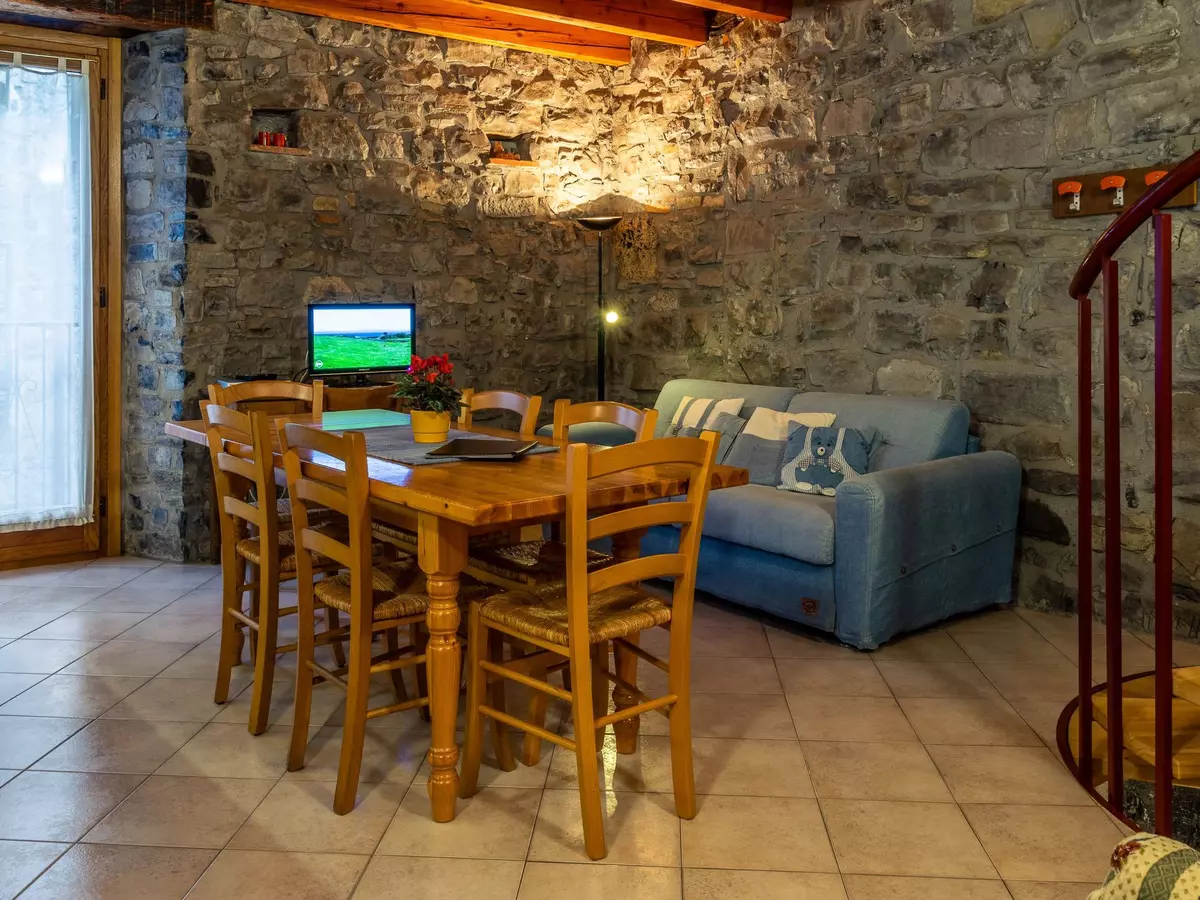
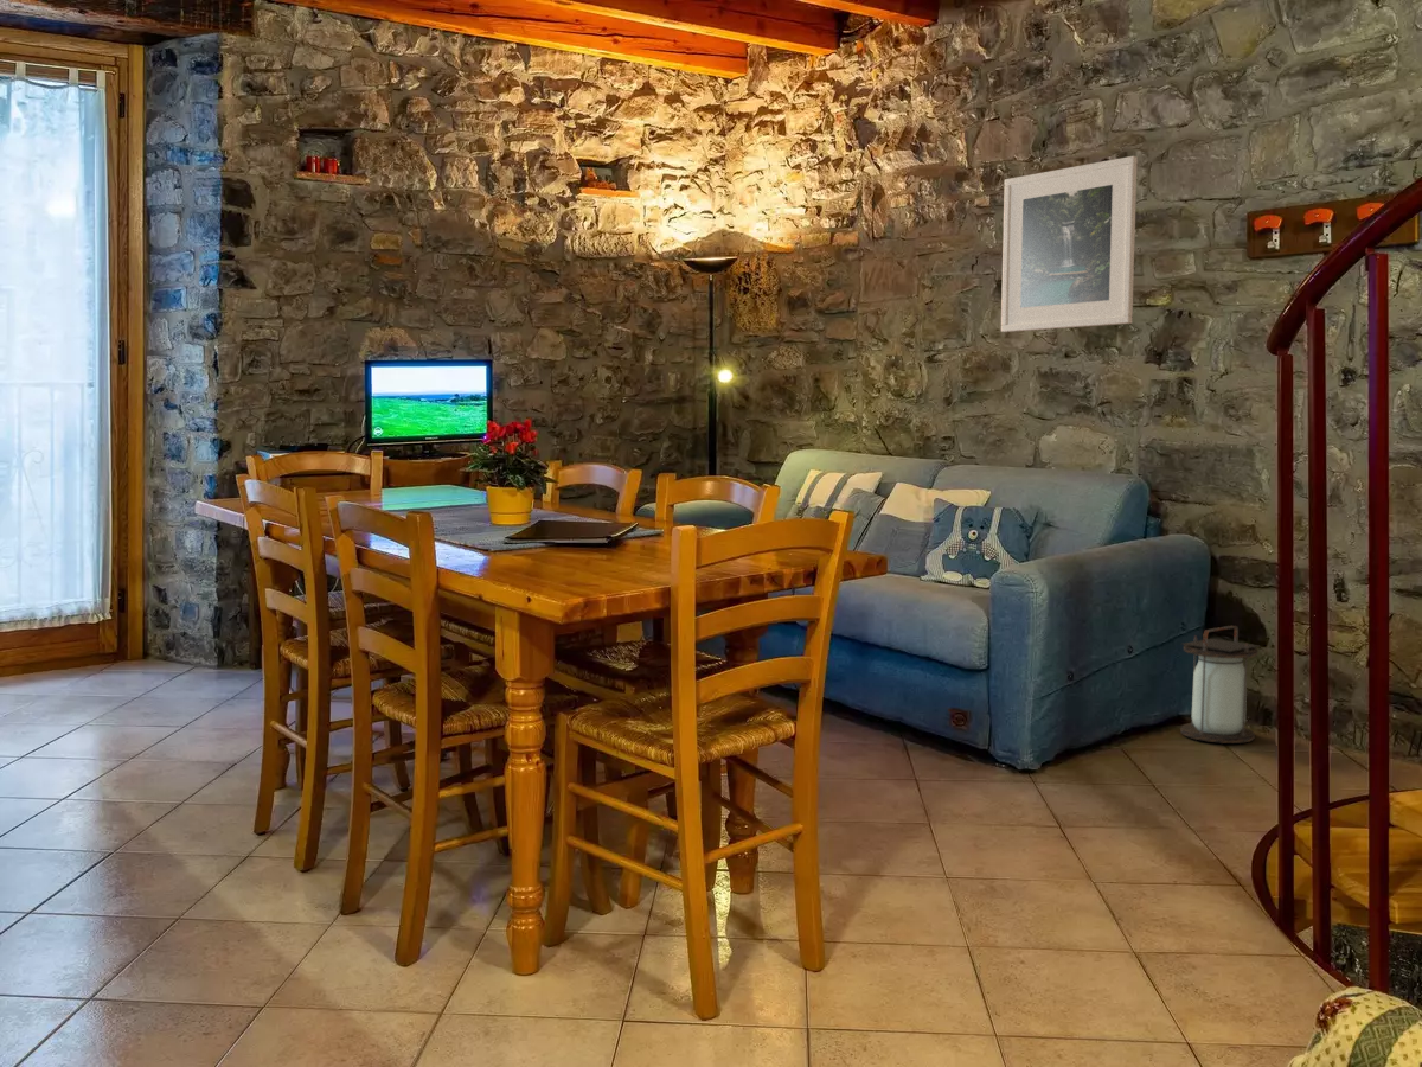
+ lantern (1218, 682)
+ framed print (1065, 248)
